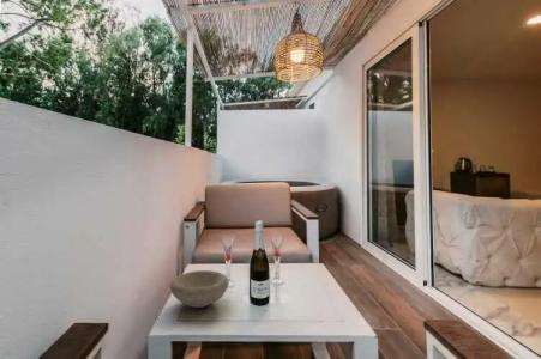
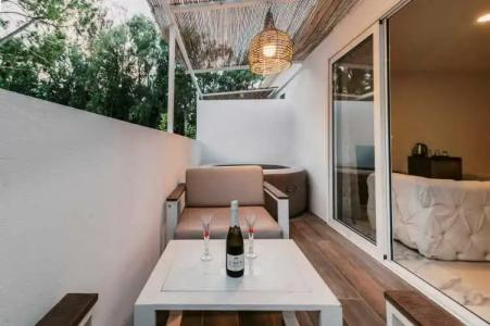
- bowl (199, 291)
